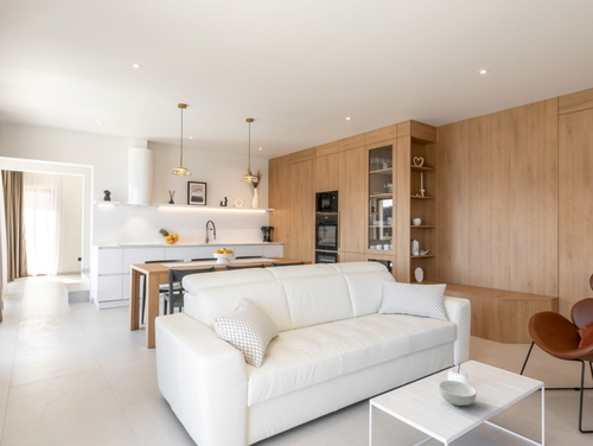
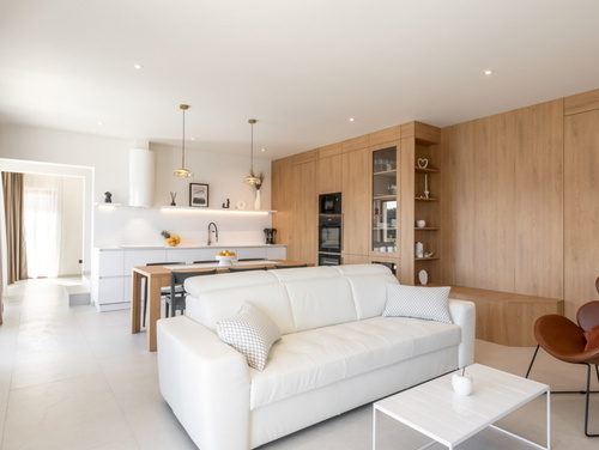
- cereal bowl (457, 394)
